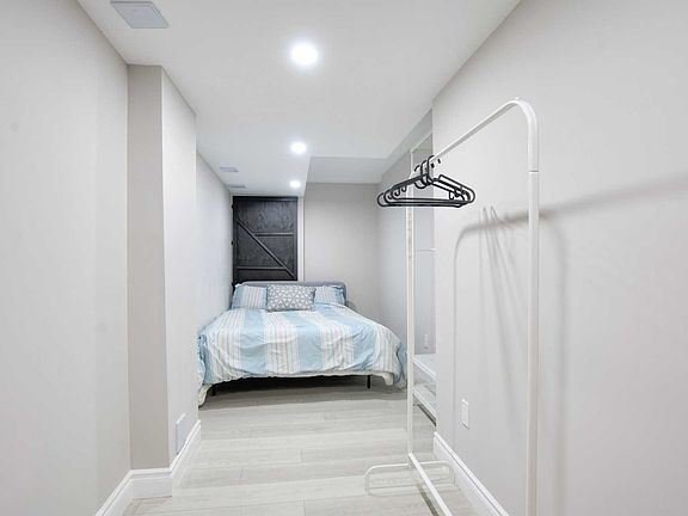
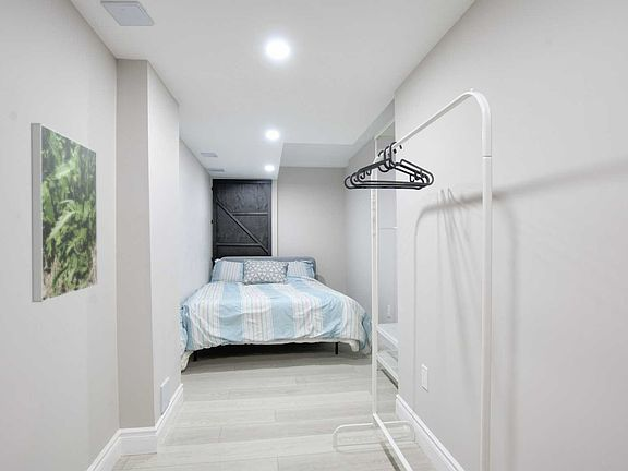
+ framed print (69, 216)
